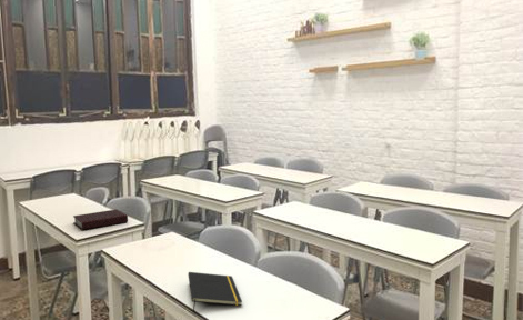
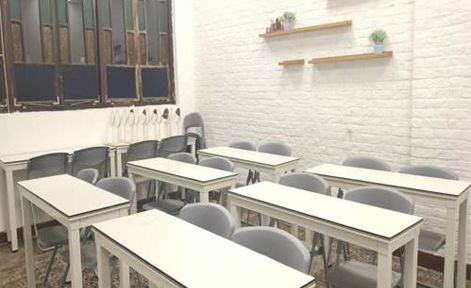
- book (100, 219)
- notepad (213, 287)
